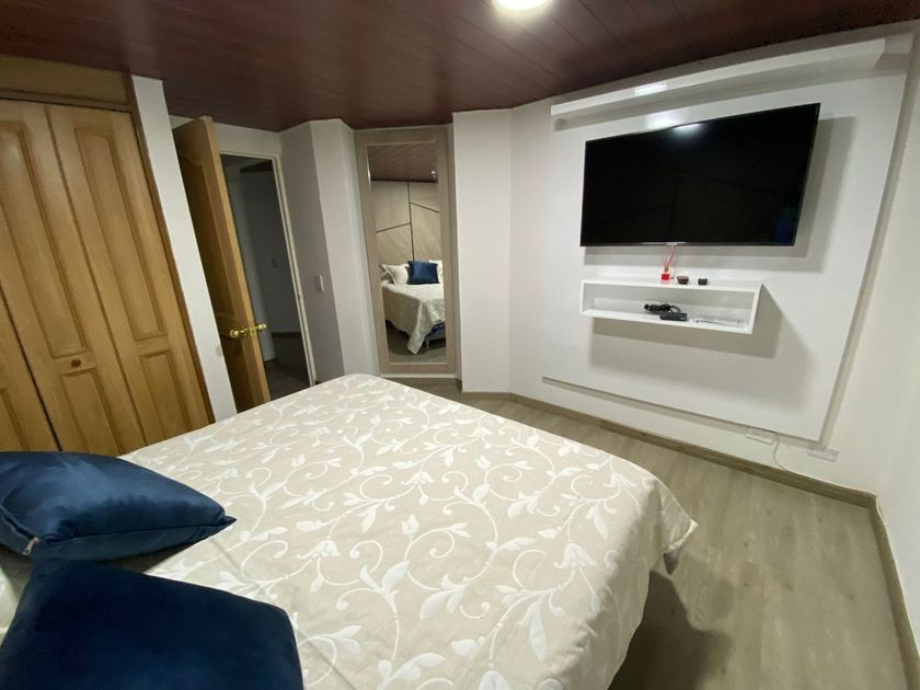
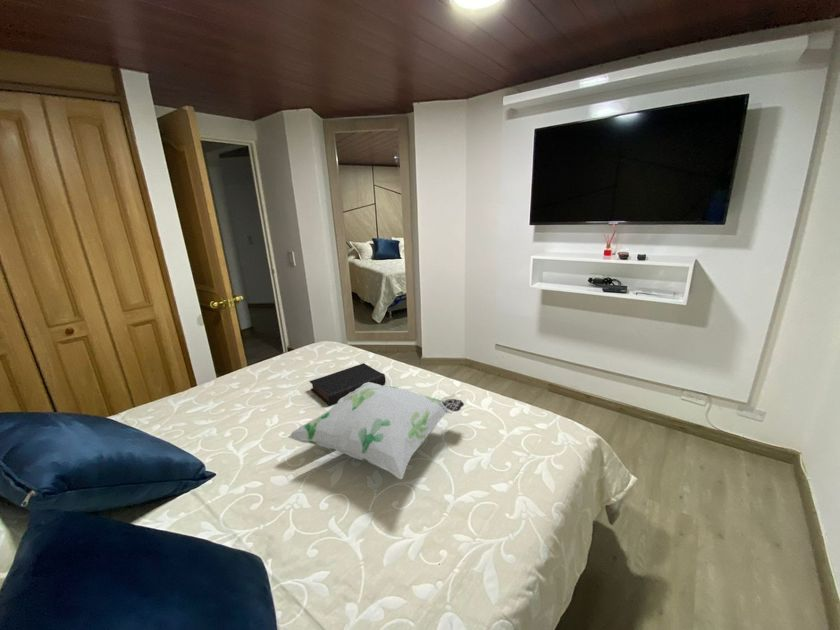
+ decorative pillow (382, 418)
+ book (348, 382)
